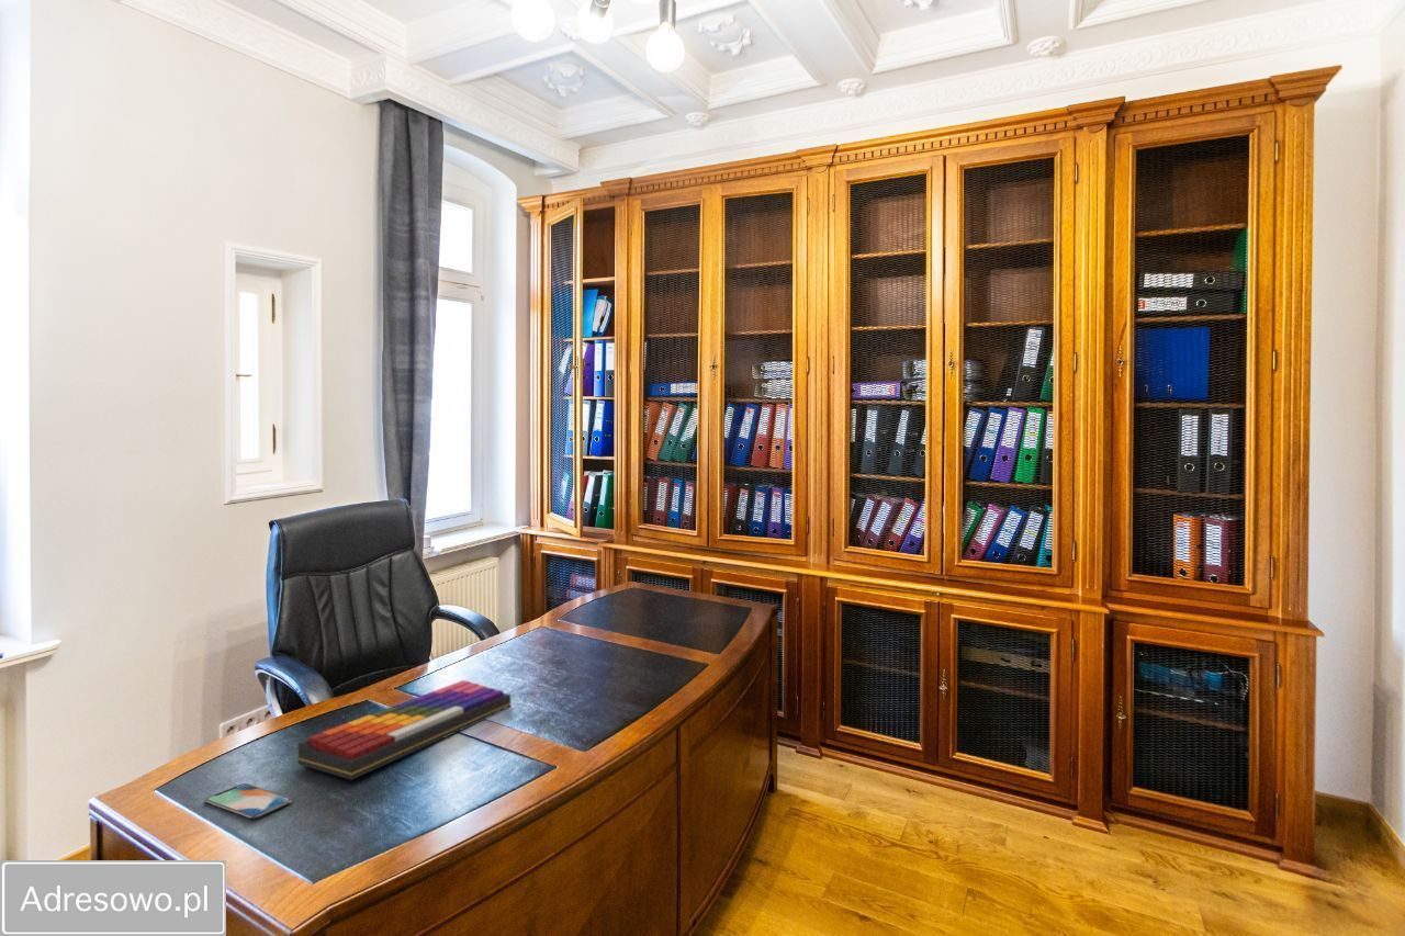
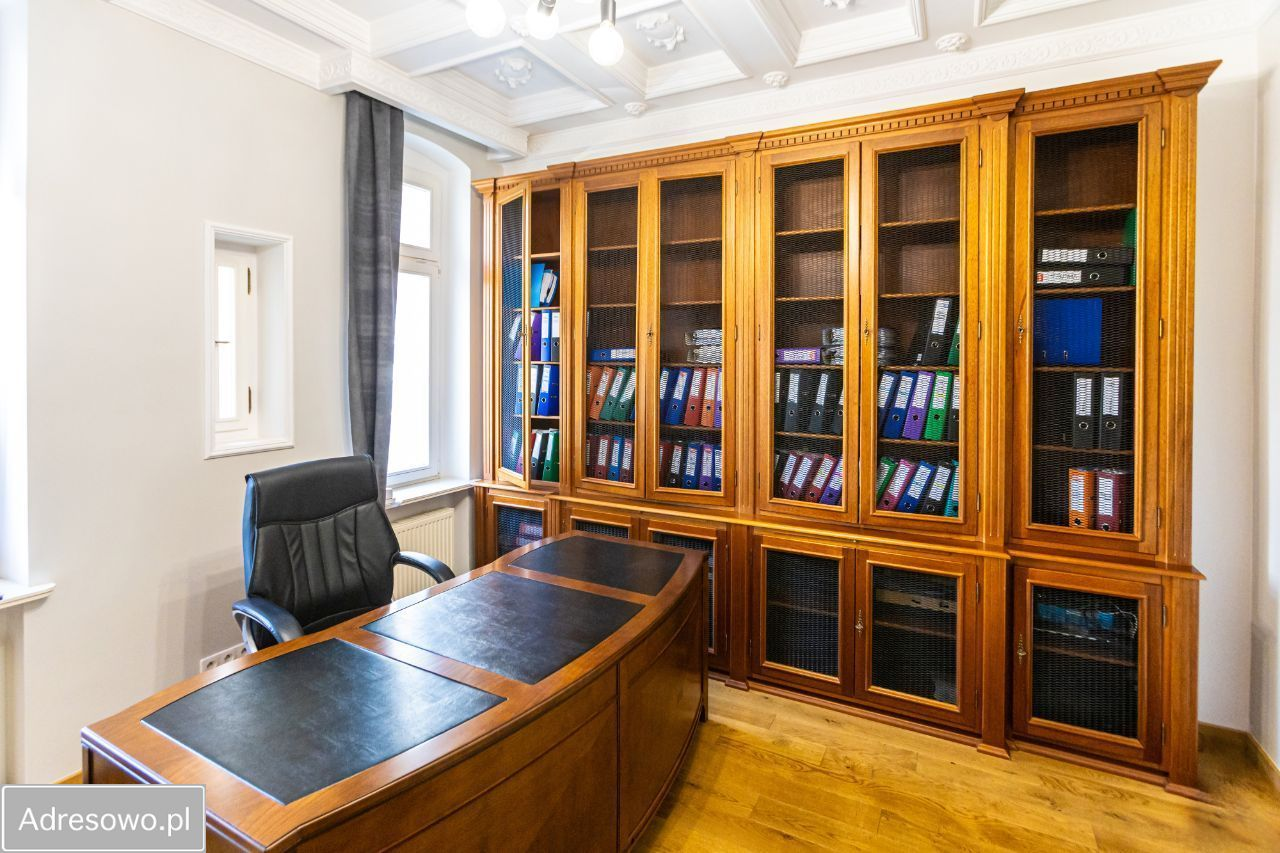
- smartphone (248, 800)
- computer keyboard (415, 721)
